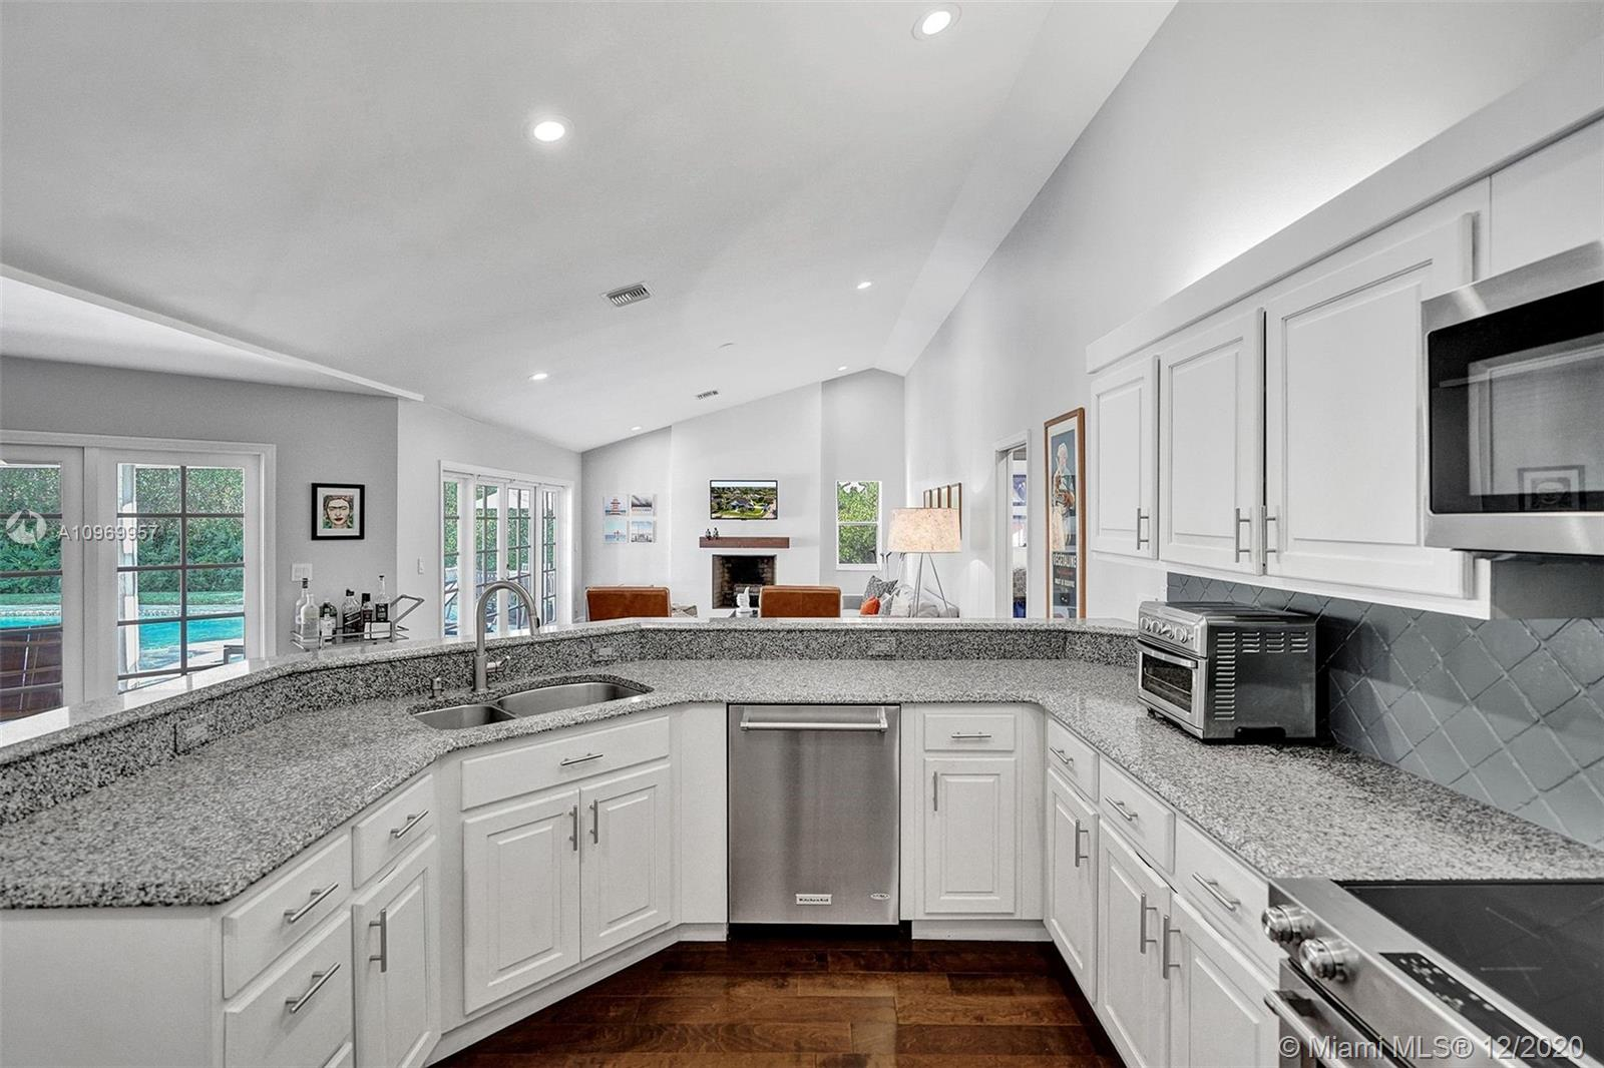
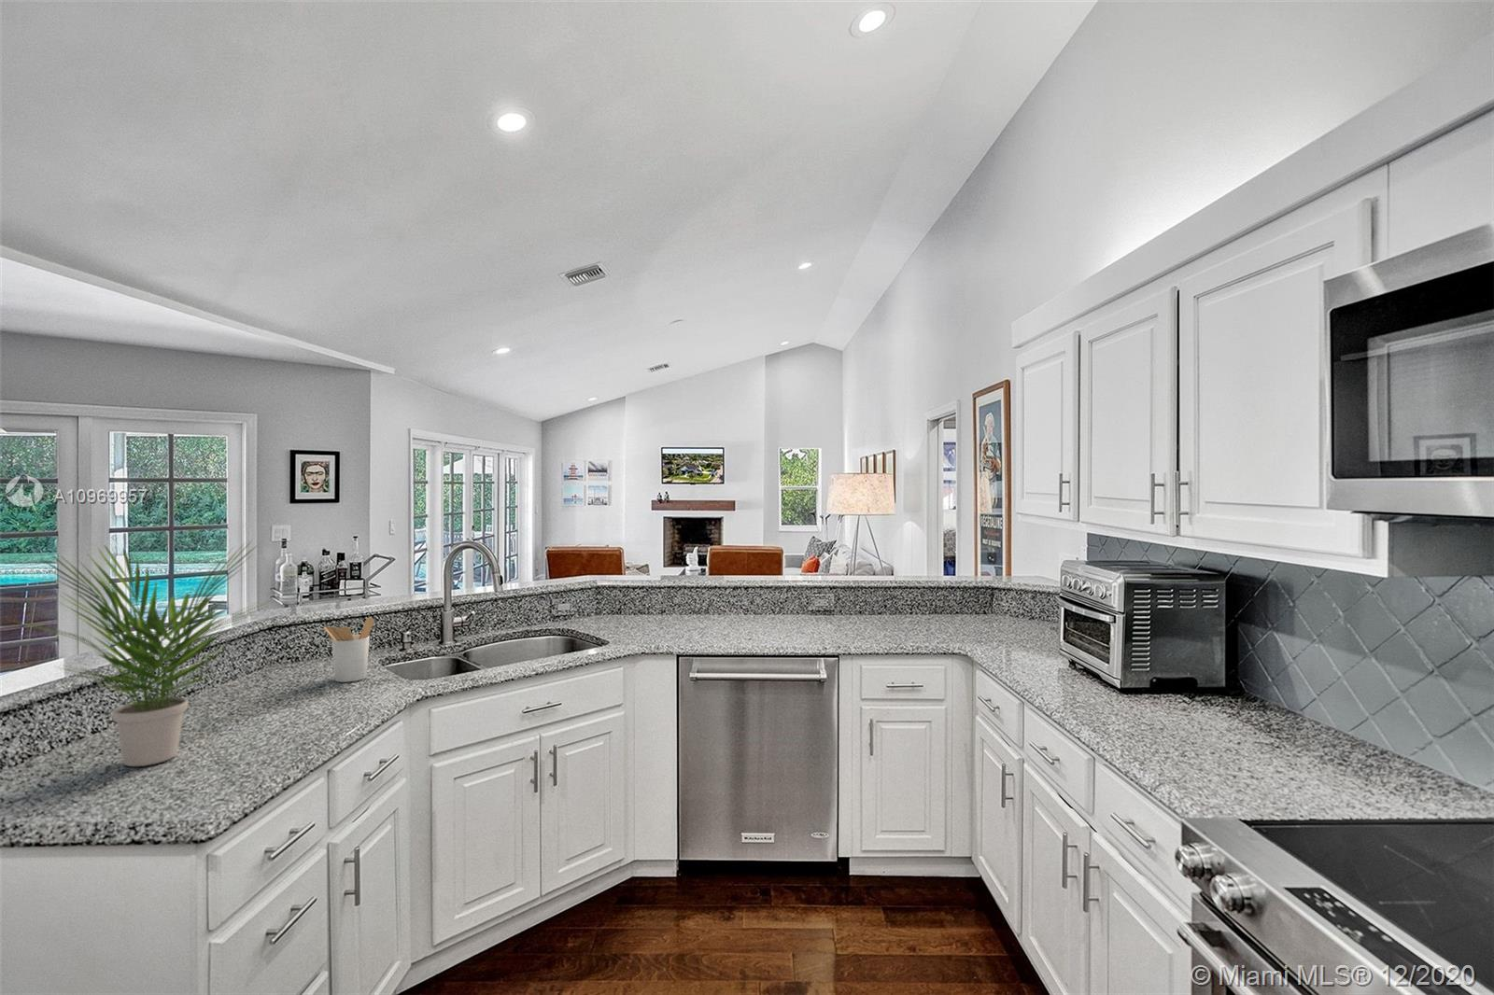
+ utensil holder (347, 650)
+ potted plant (156, 651)
